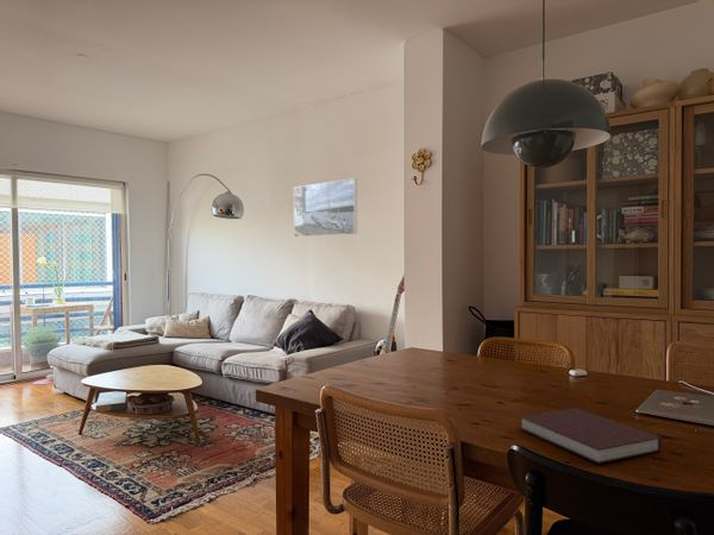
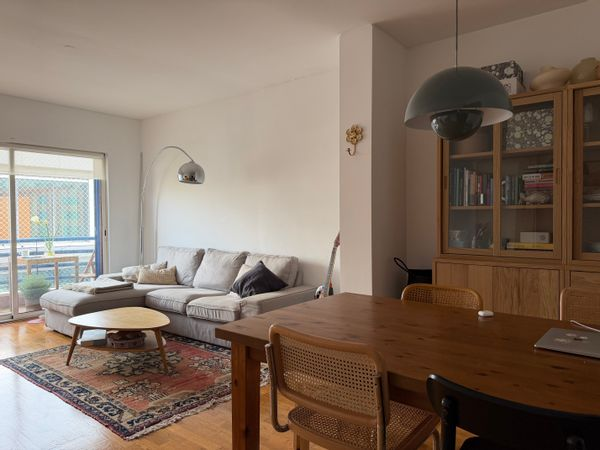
- notebook (585, 432)
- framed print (324, 209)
